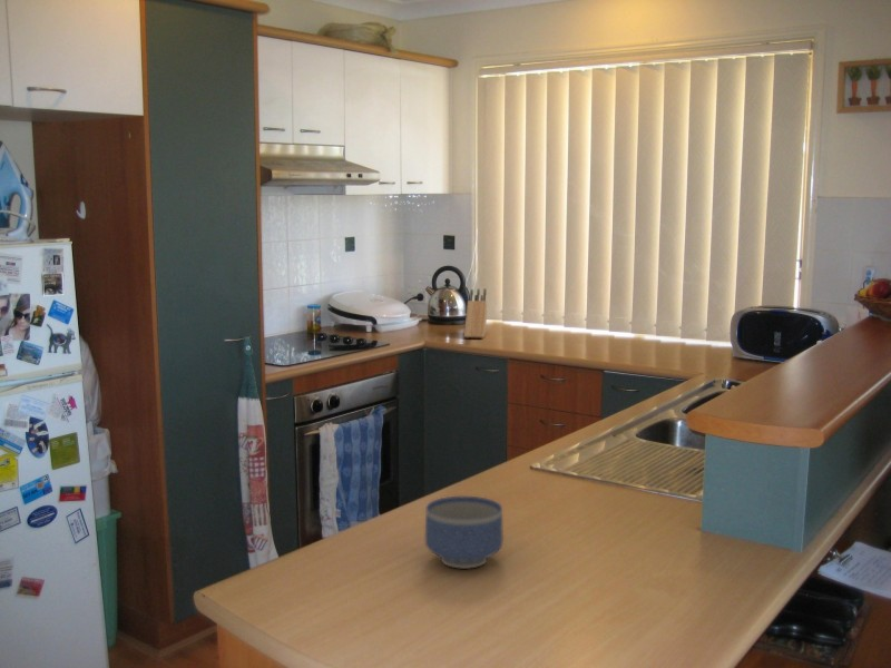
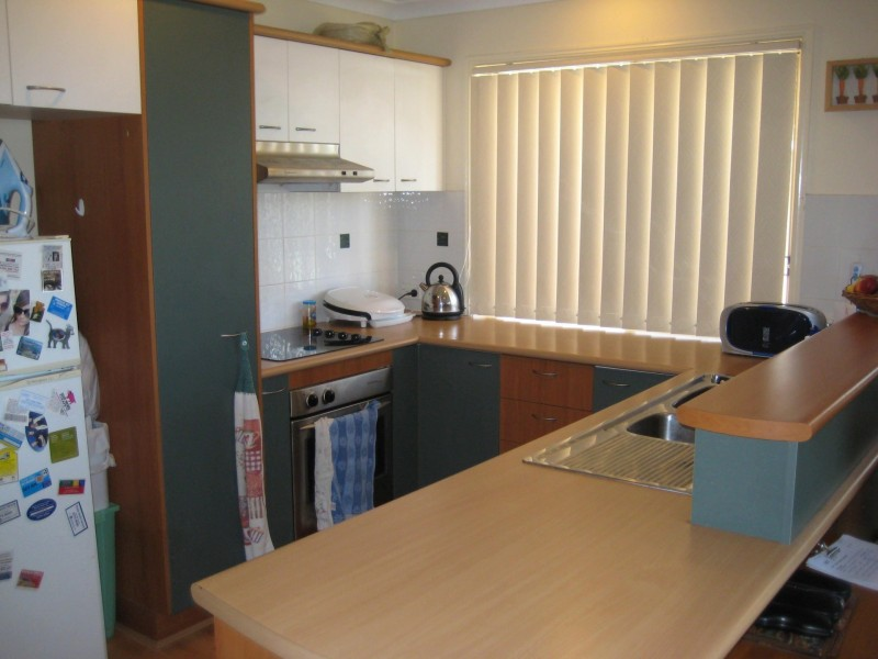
- bowl (463, 533)
- knife block (476, 312)
